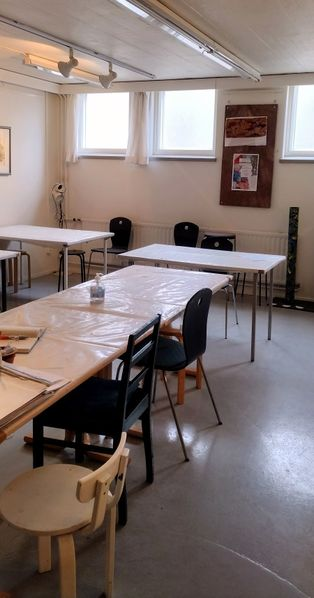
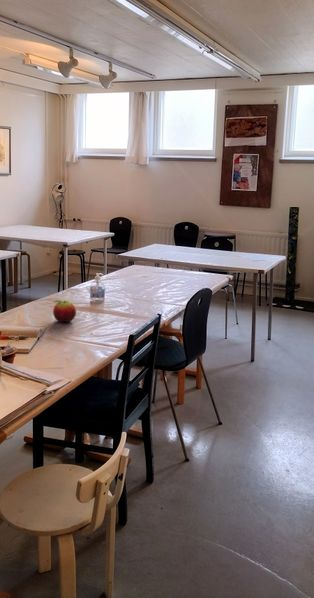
+ fruit (64, 310)
